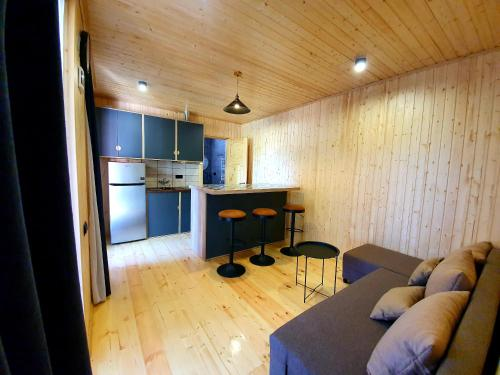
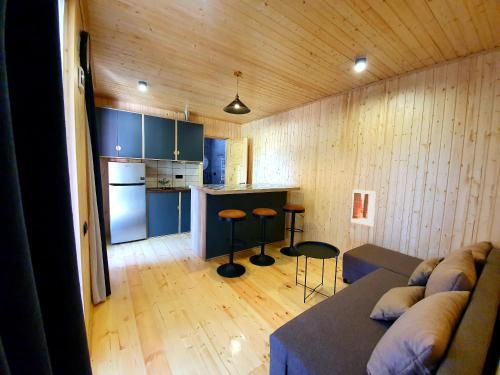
+ wall art (362, 207)
